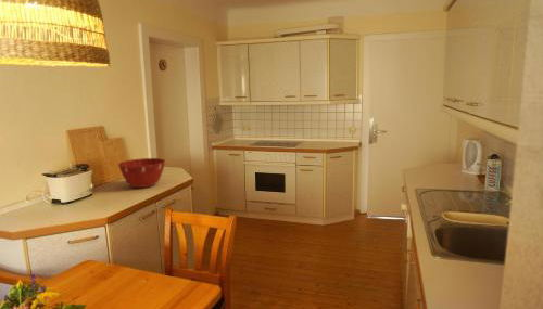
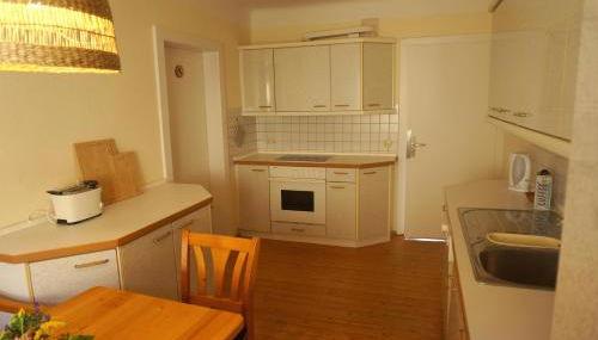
- mixing bowl (142, 173)
